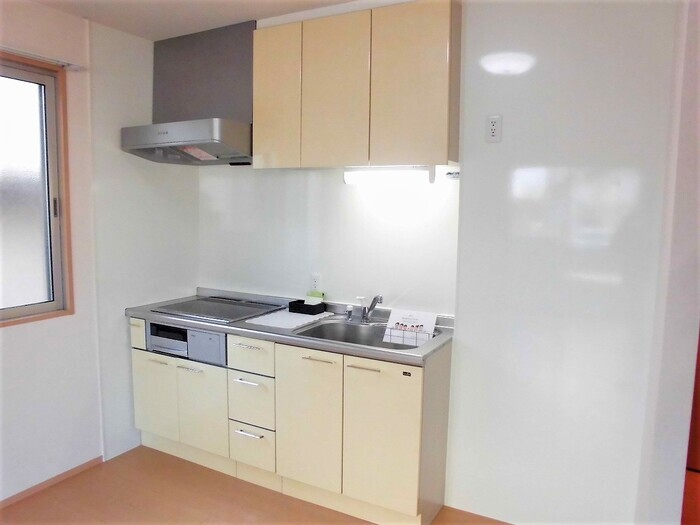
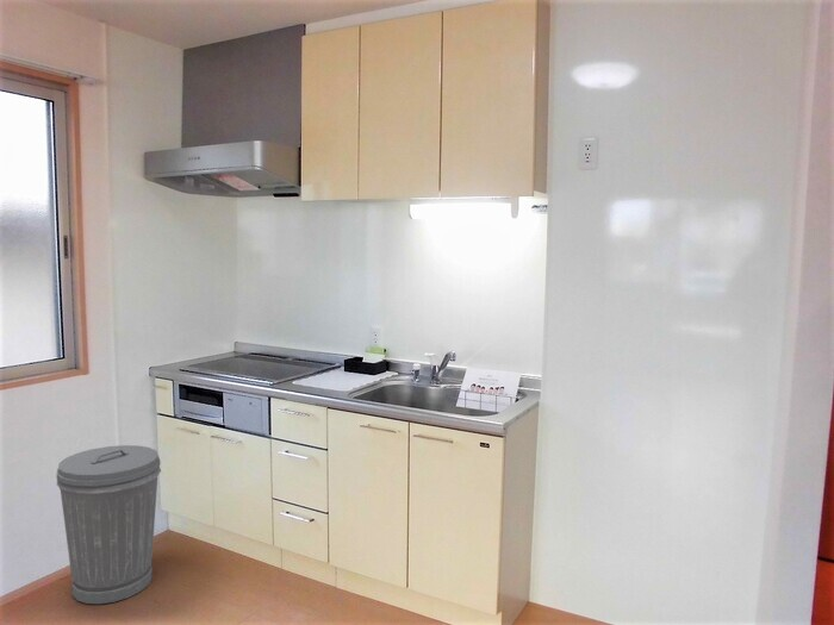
+ trash can (111, 518)
